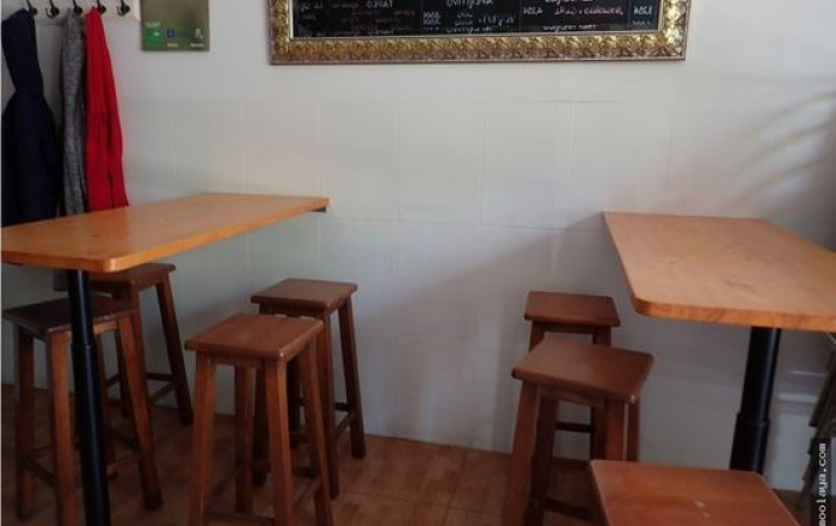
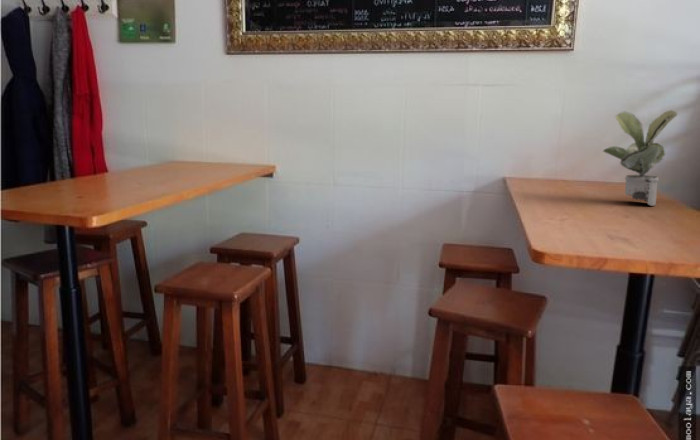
+ potted plant (634, 156)
